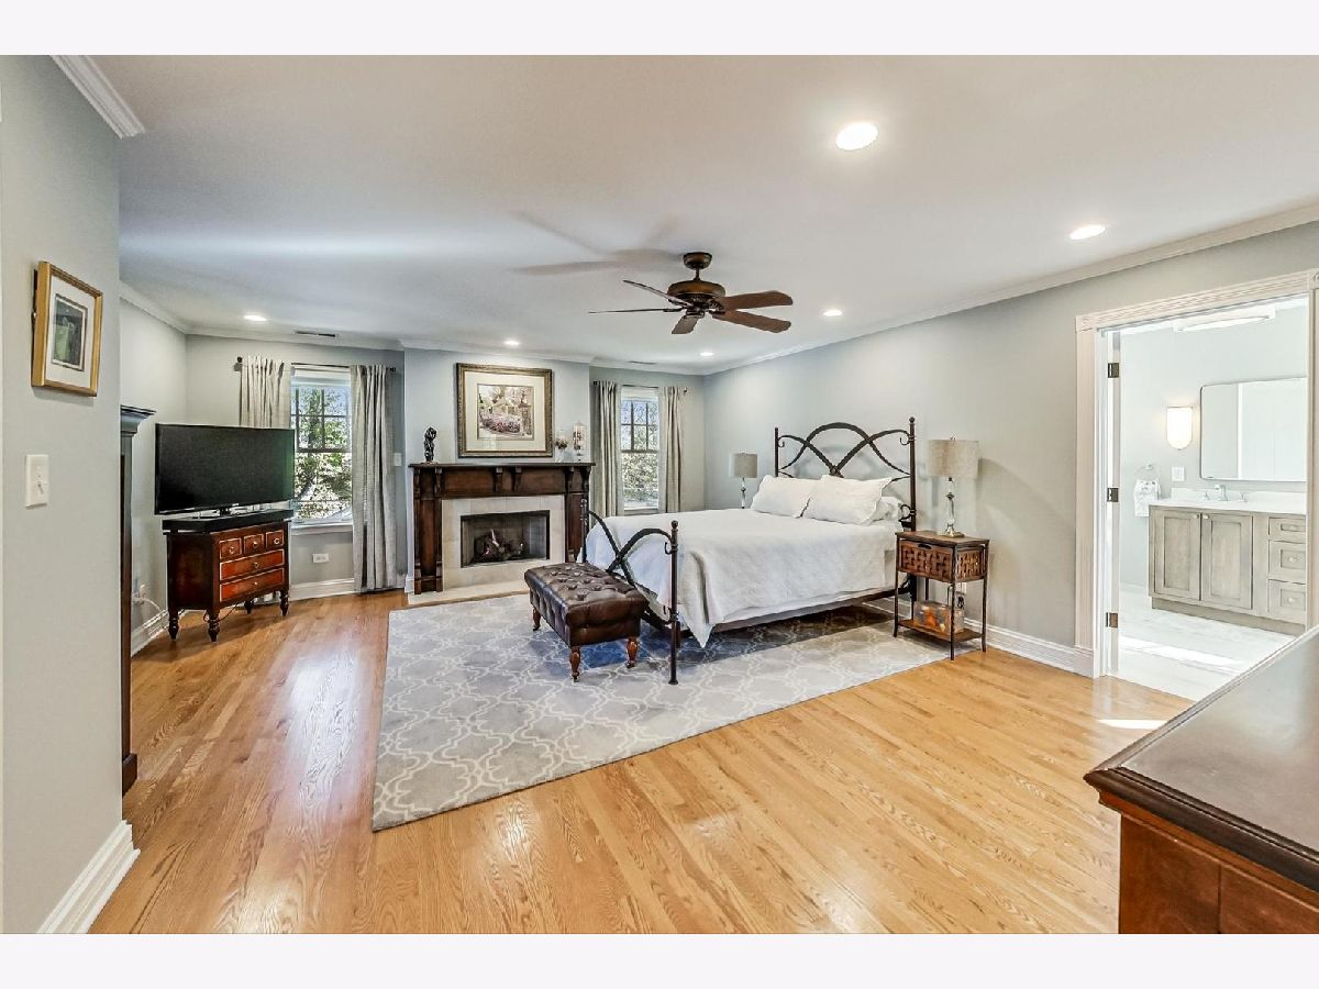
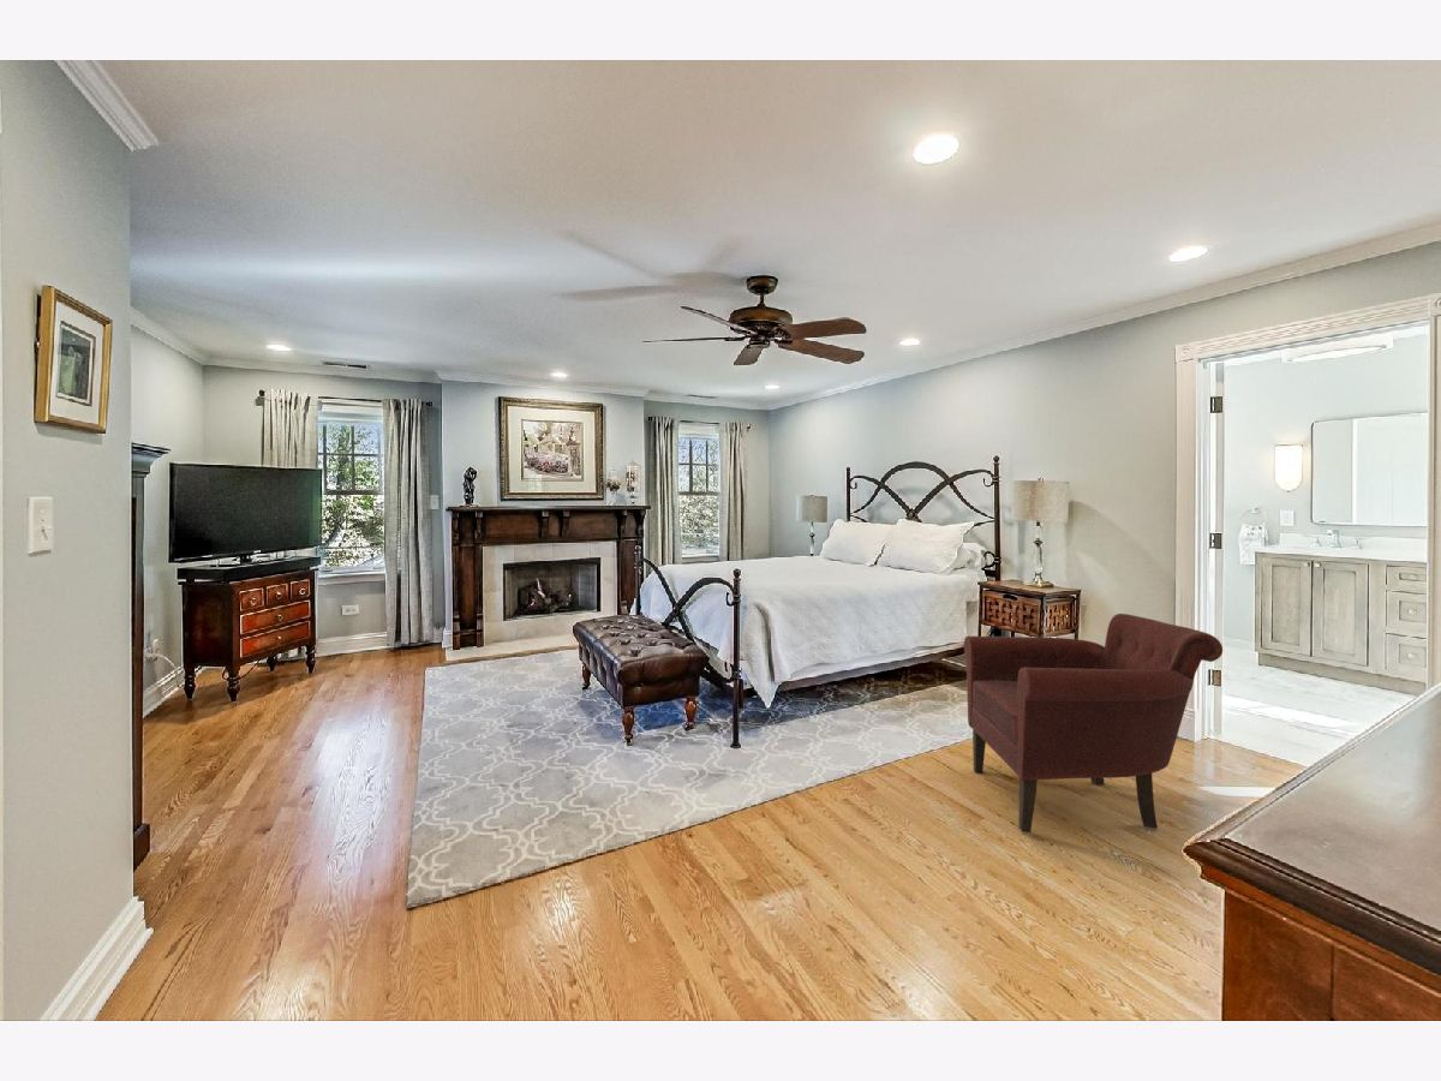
+ leather (1082, 711)
